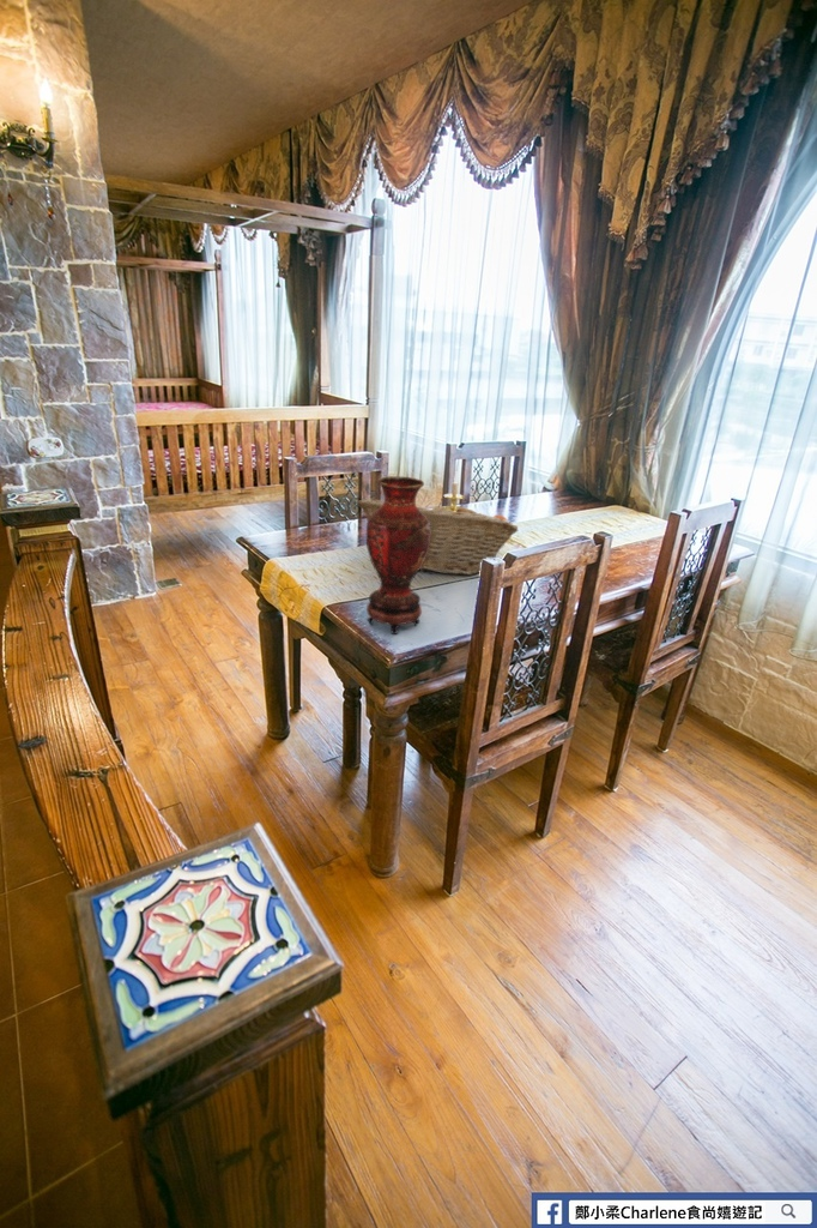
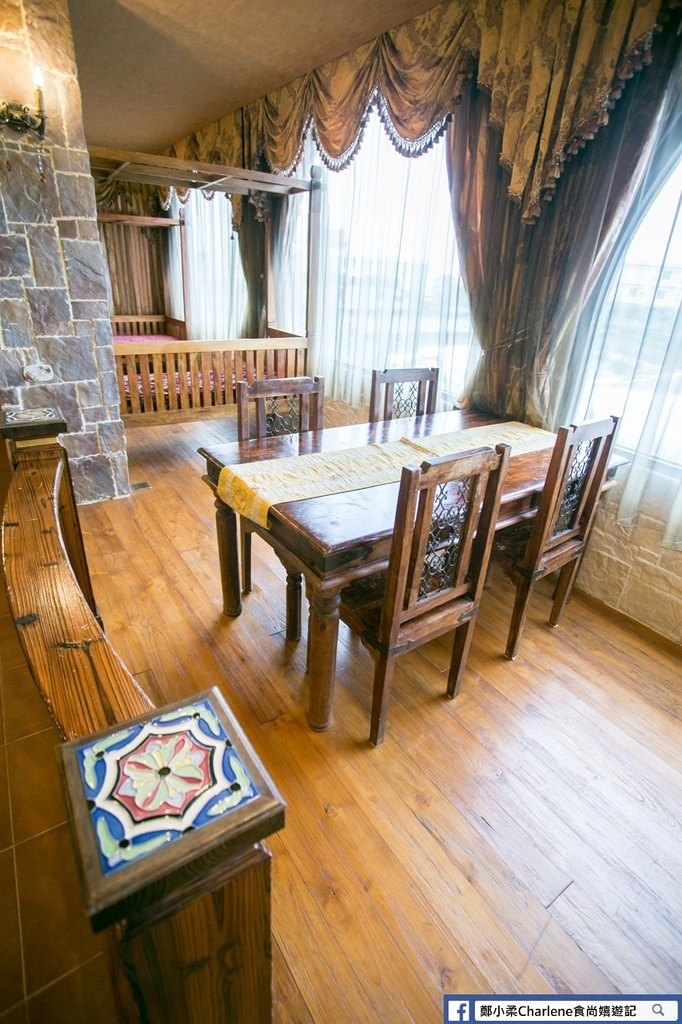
- vase (397, 555)
- fruit basket (435, 528)
- candle holder (453, 494)
